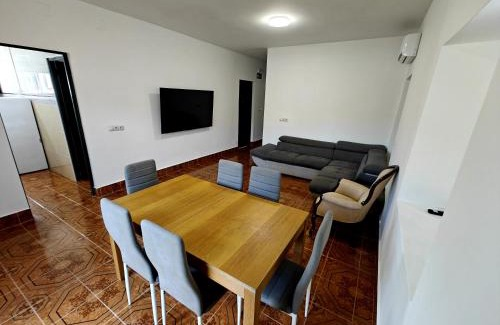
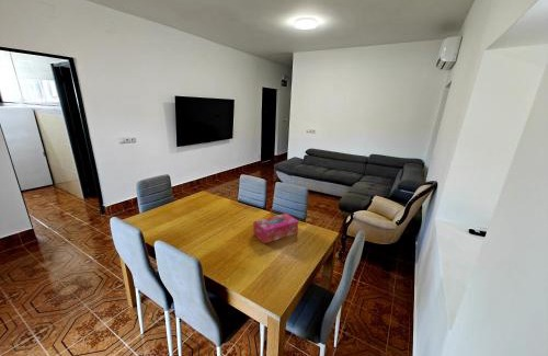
+ tissue box (275, 227)
